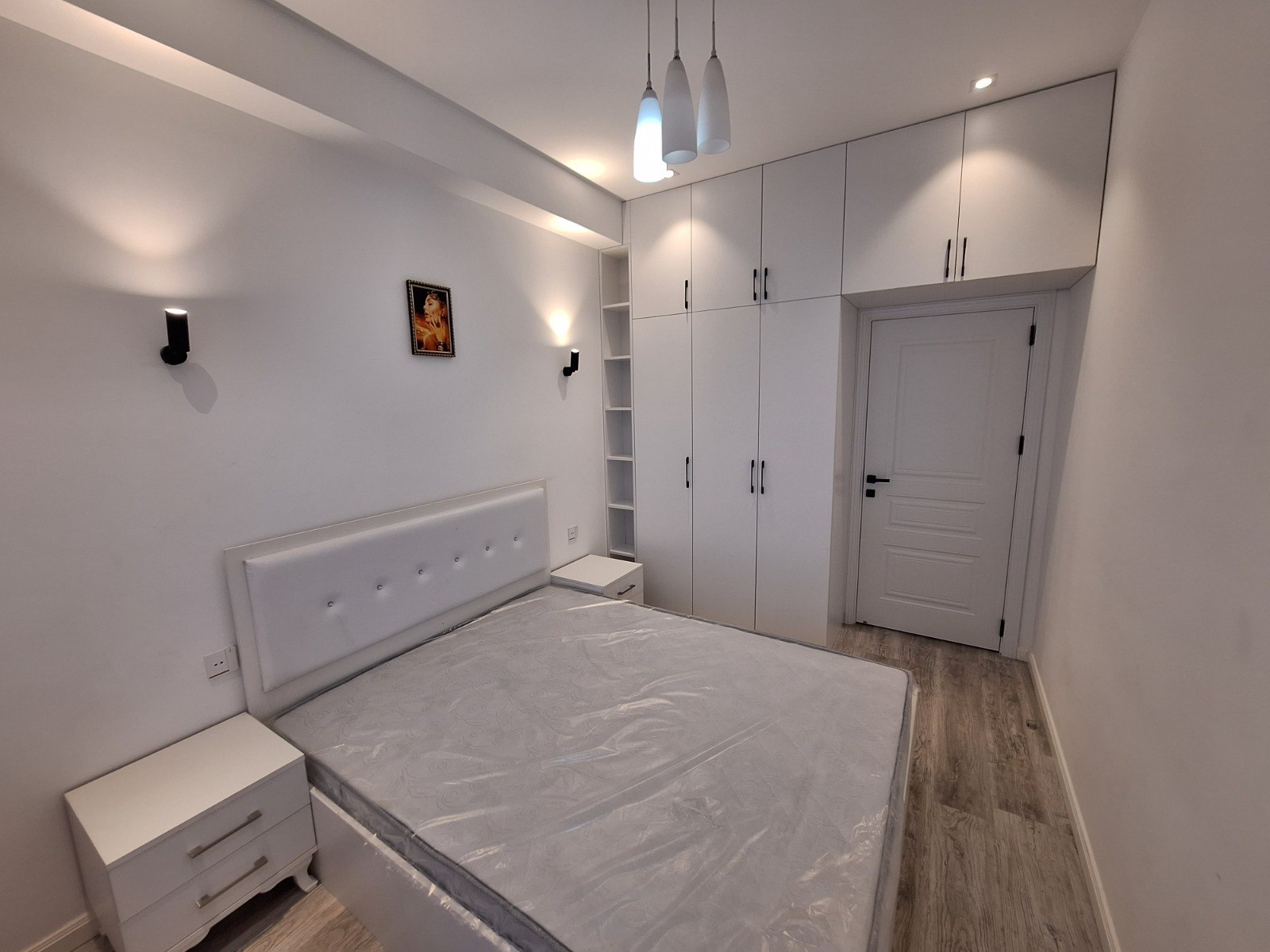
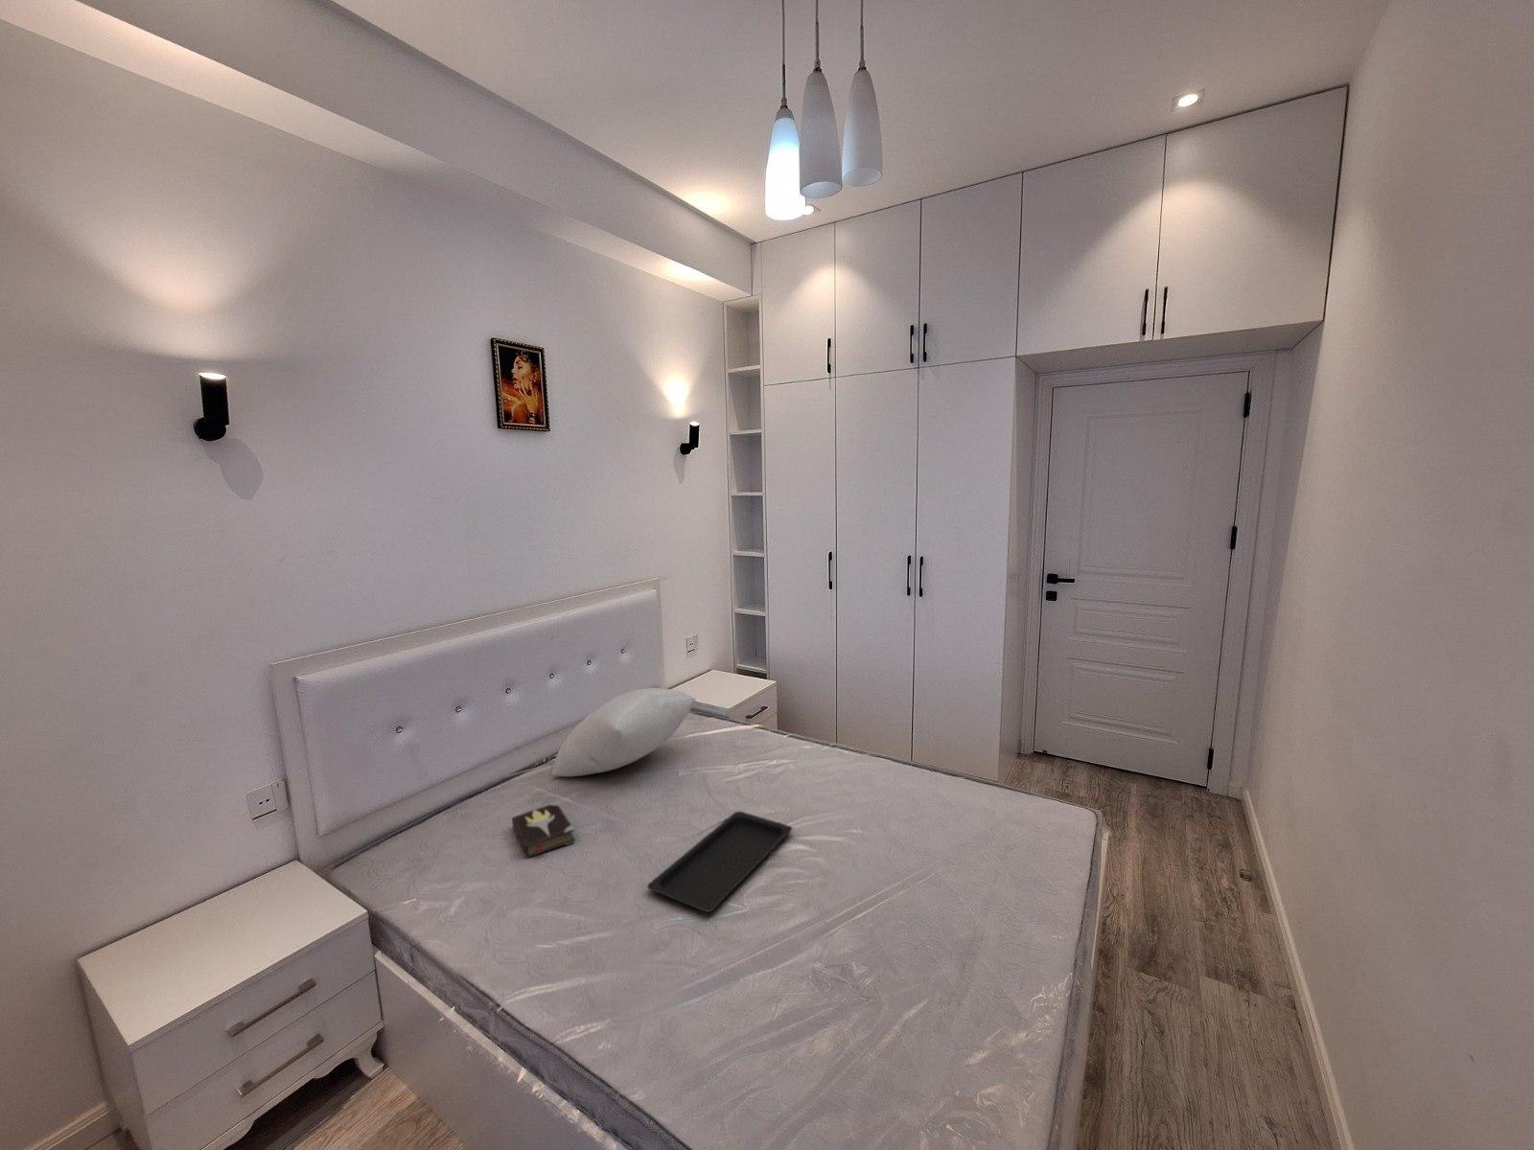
+ pillow (624, 728)
+ hardback book (542, 827)
+ serving tray (725, 858)
